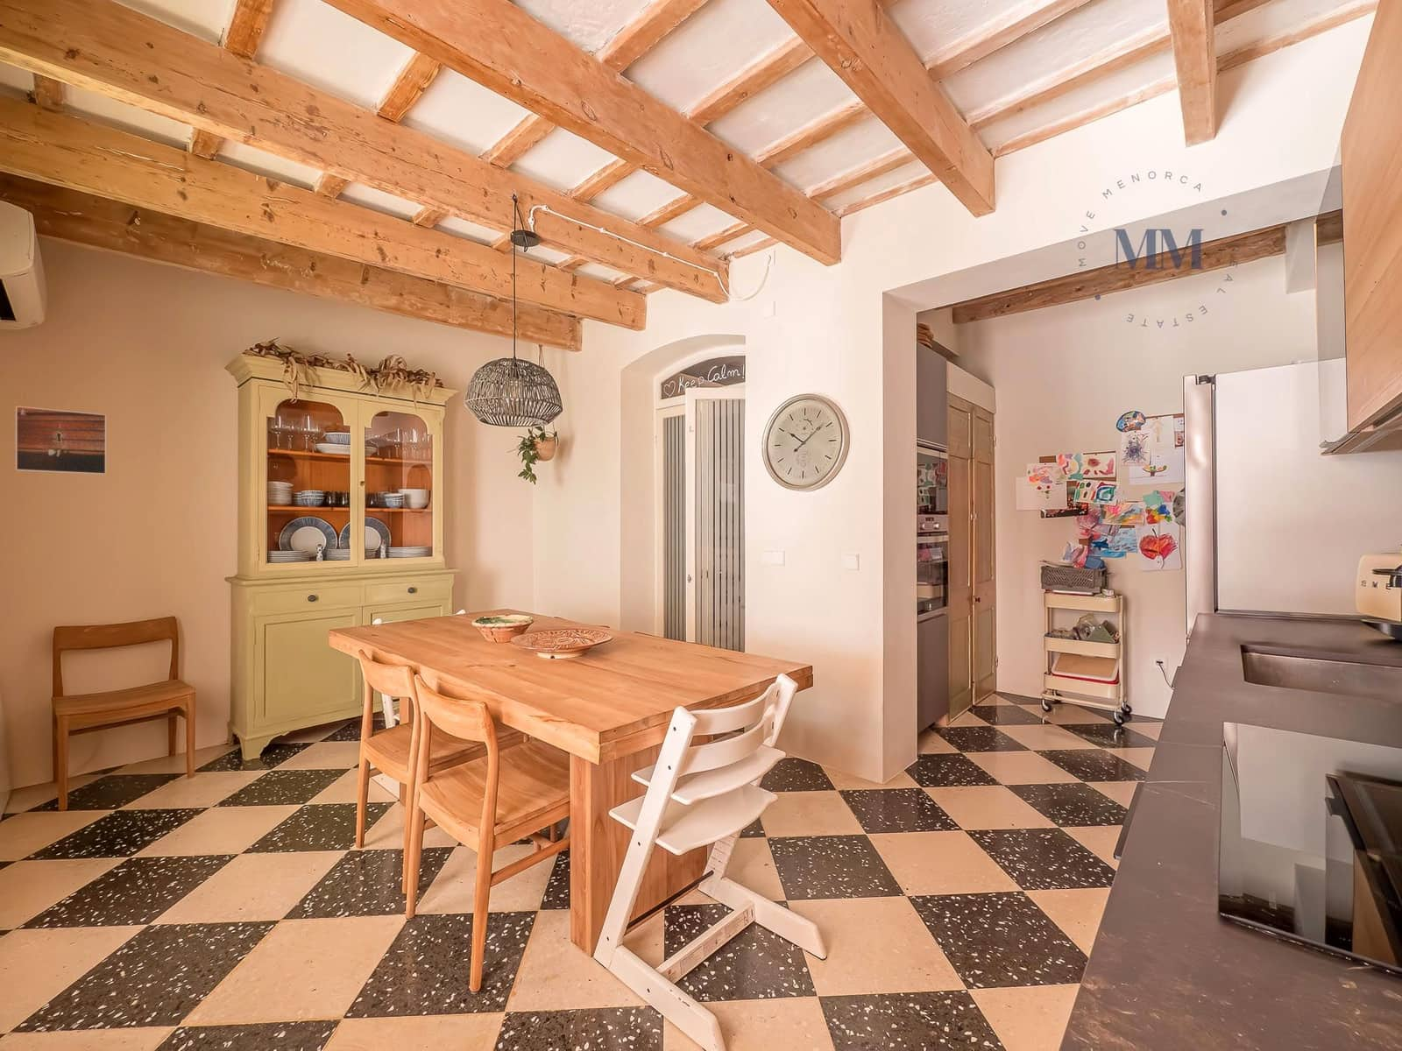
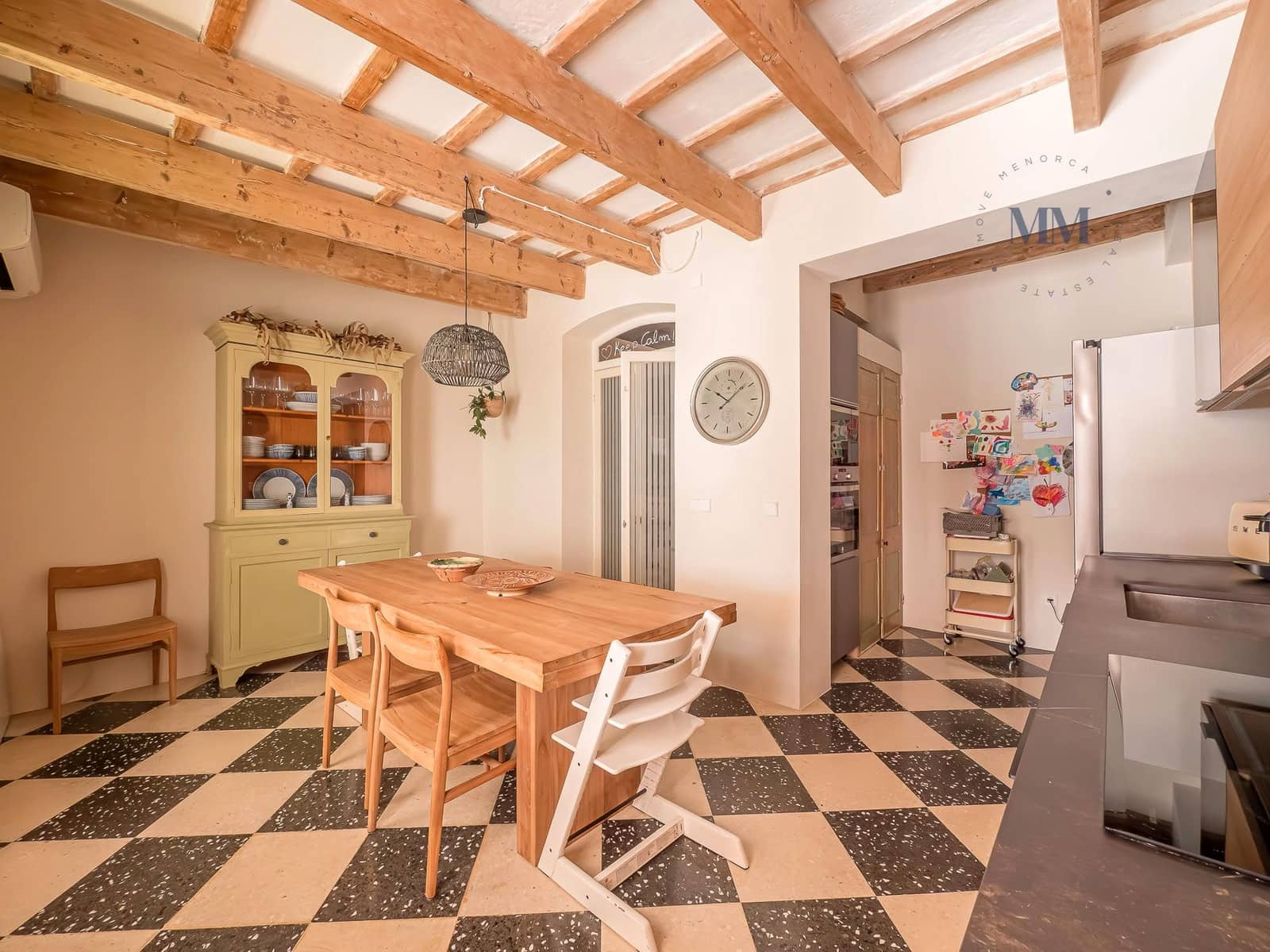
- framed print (62, 442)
